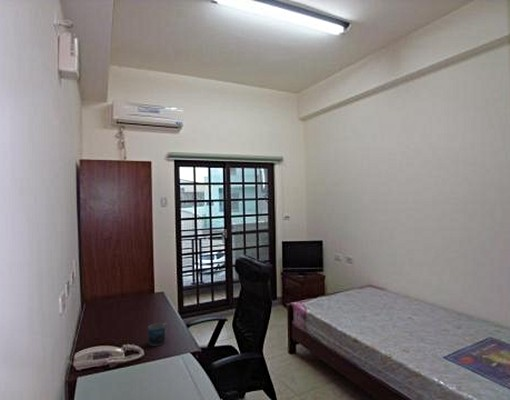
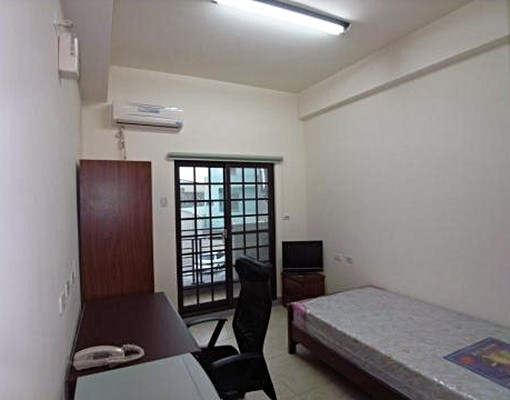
- mug (159, 332)
